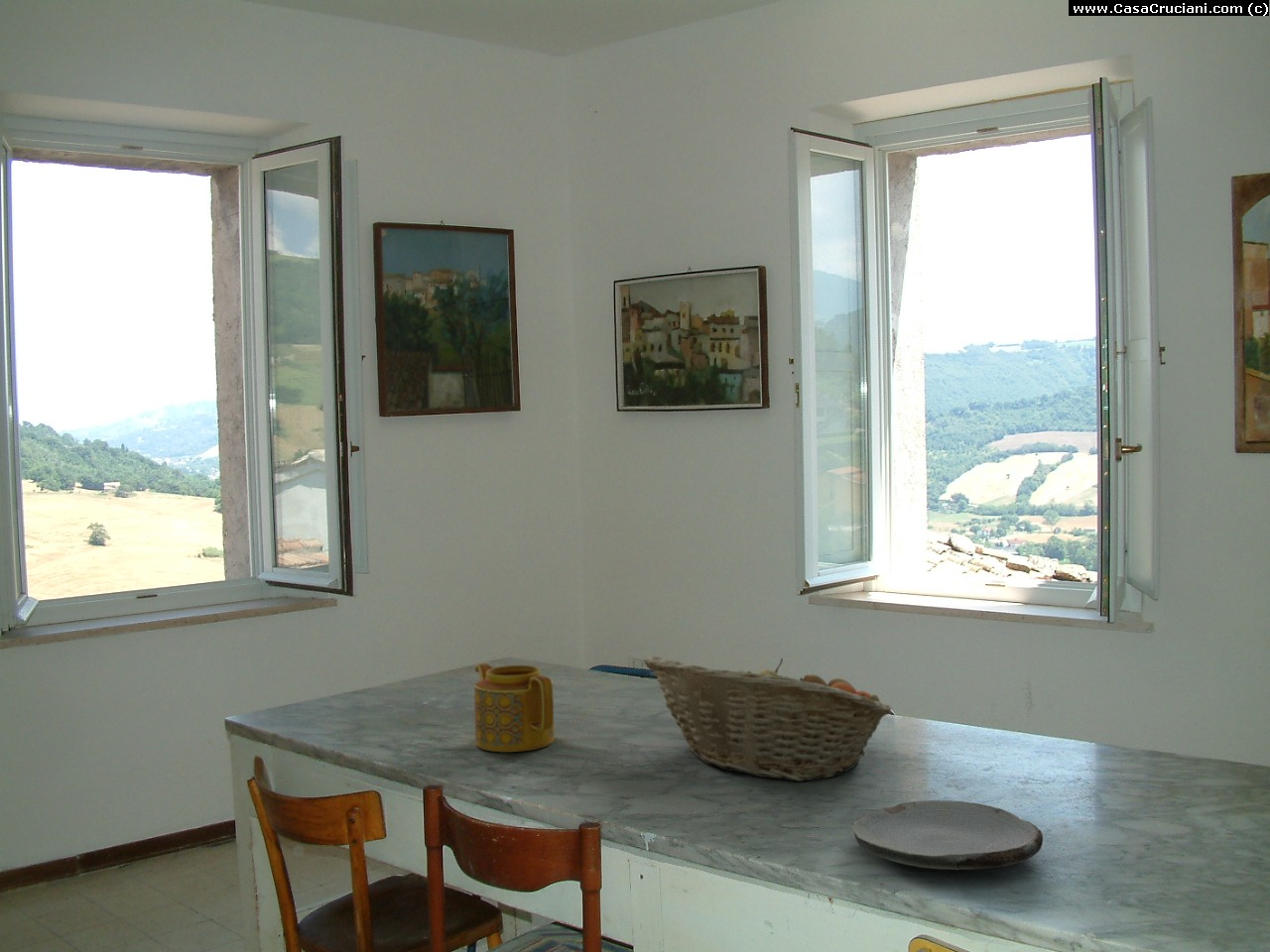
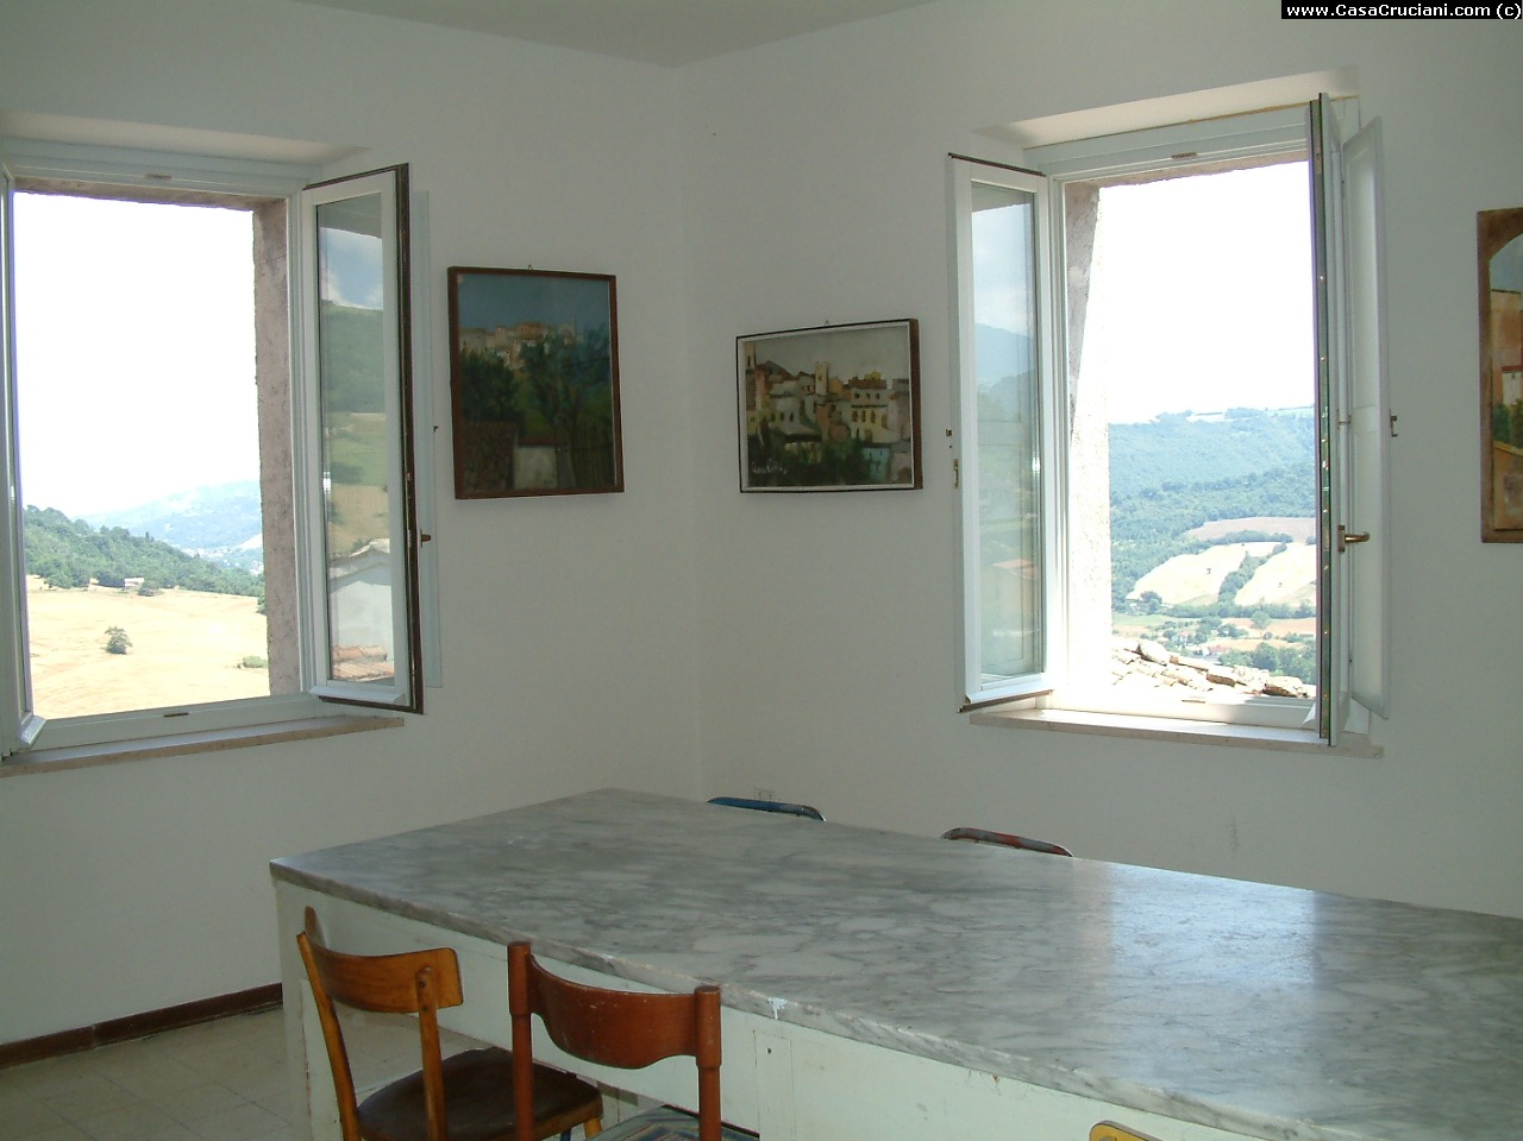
- teapot (512, 705)
- plate (945, 836)
- fruit basket (764, 704)
